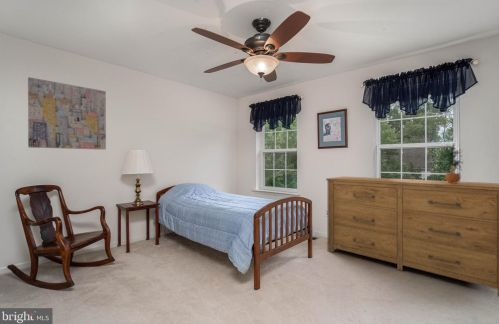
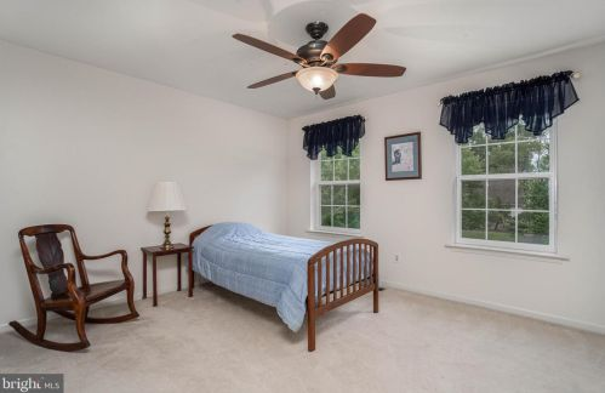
- dresser (405, 222)
- wall art (70, 116)
- potted plant (451, 163)
